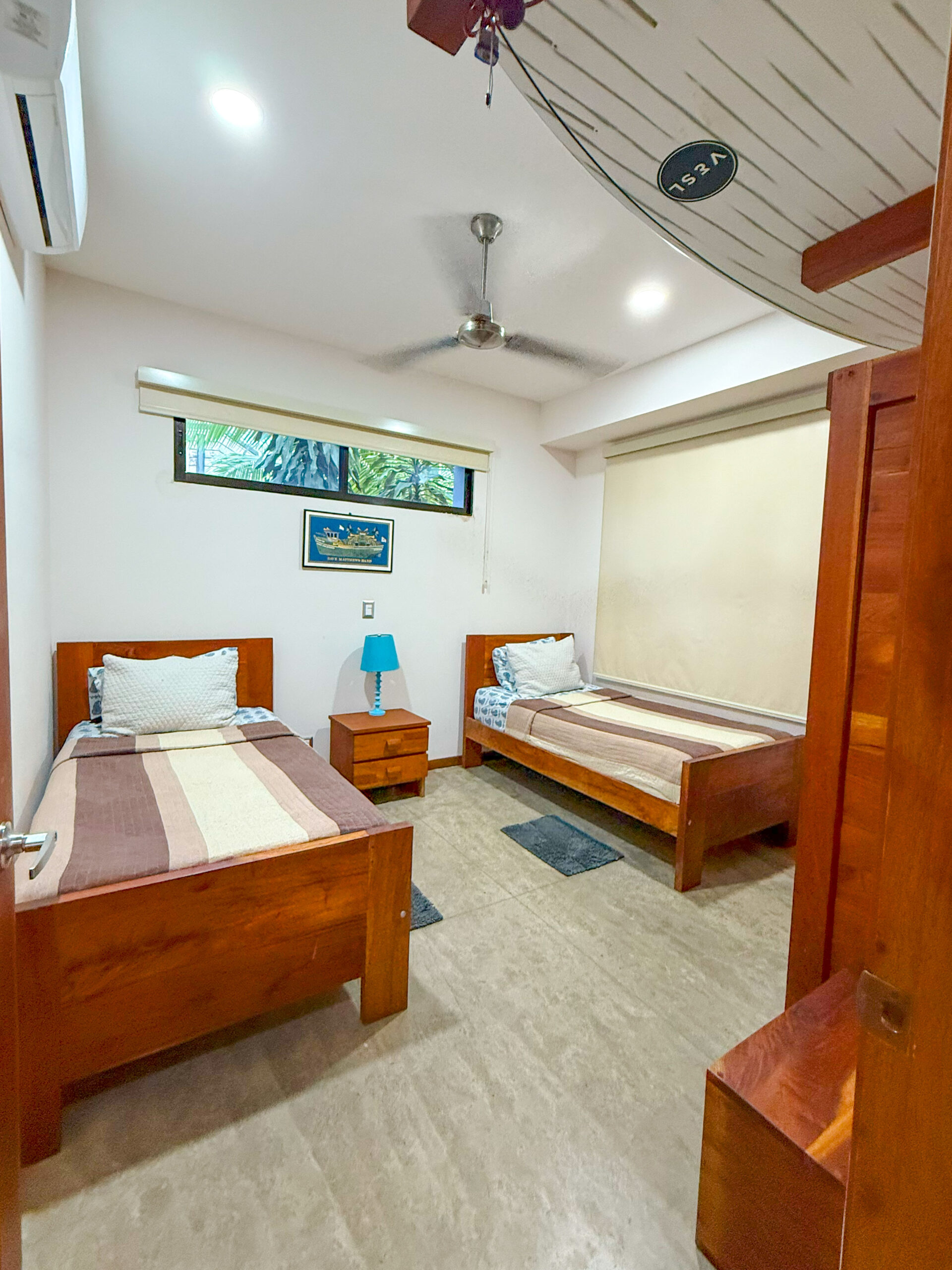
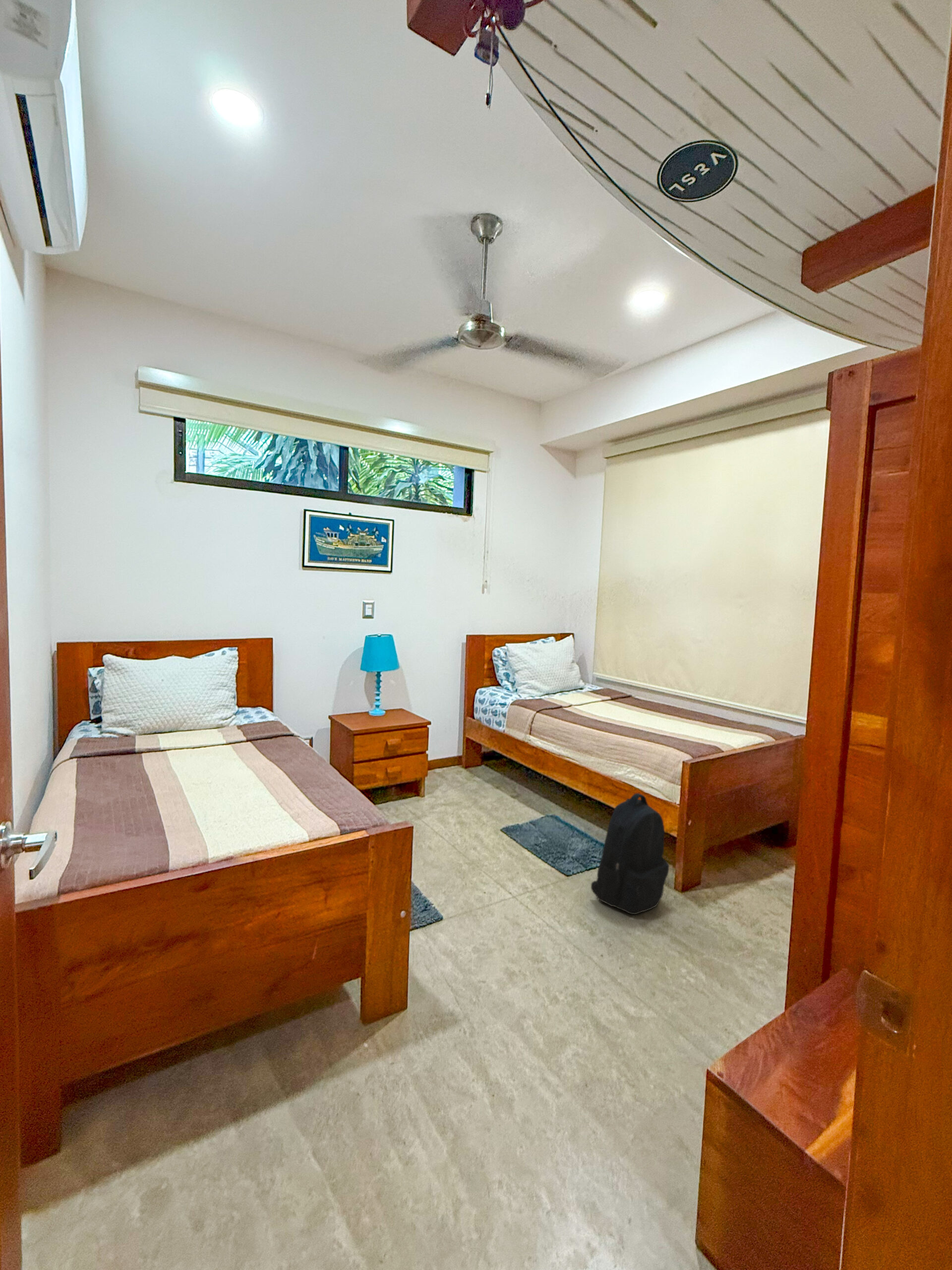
+ backpack (634, 847)
